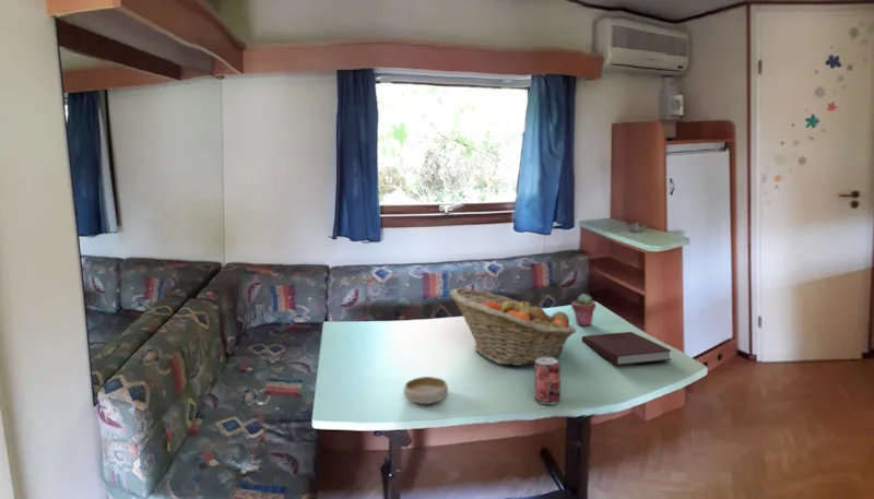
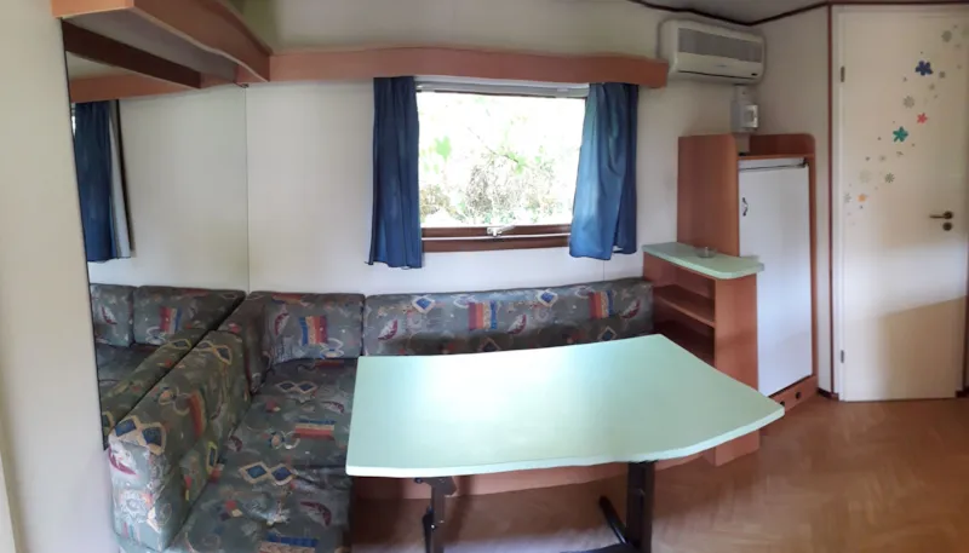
- potted succulent (583, 308)
- bowl (426, 391)
- beverage can (546, 380)
- notebook (624, 347)
- fruit basket (510, 320)
